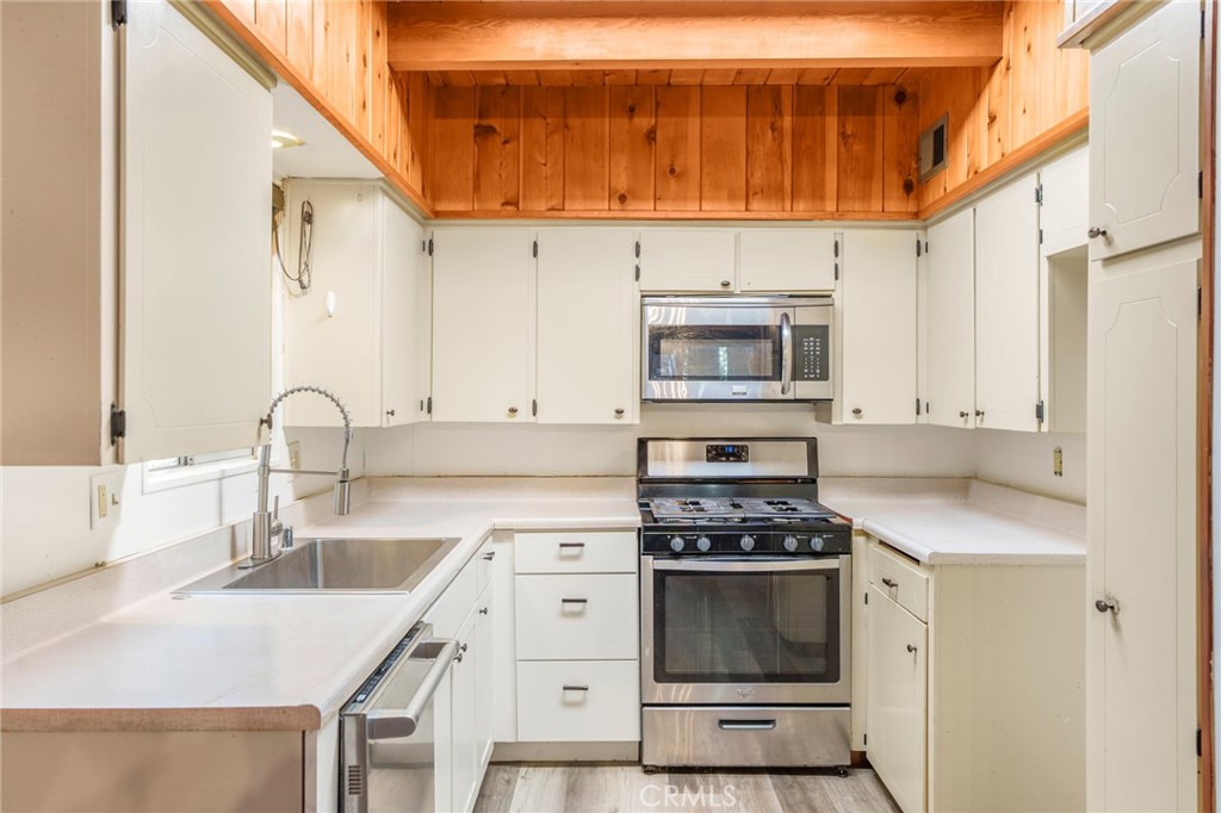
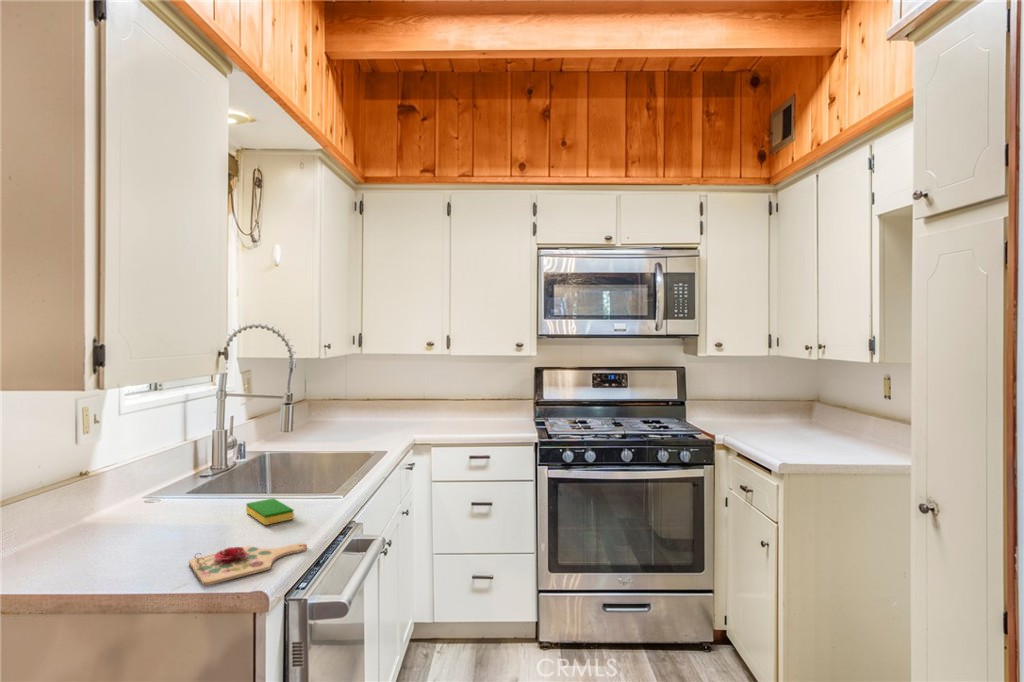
+ dish sponge (269, 510)
+ cutting board (254, 553)
